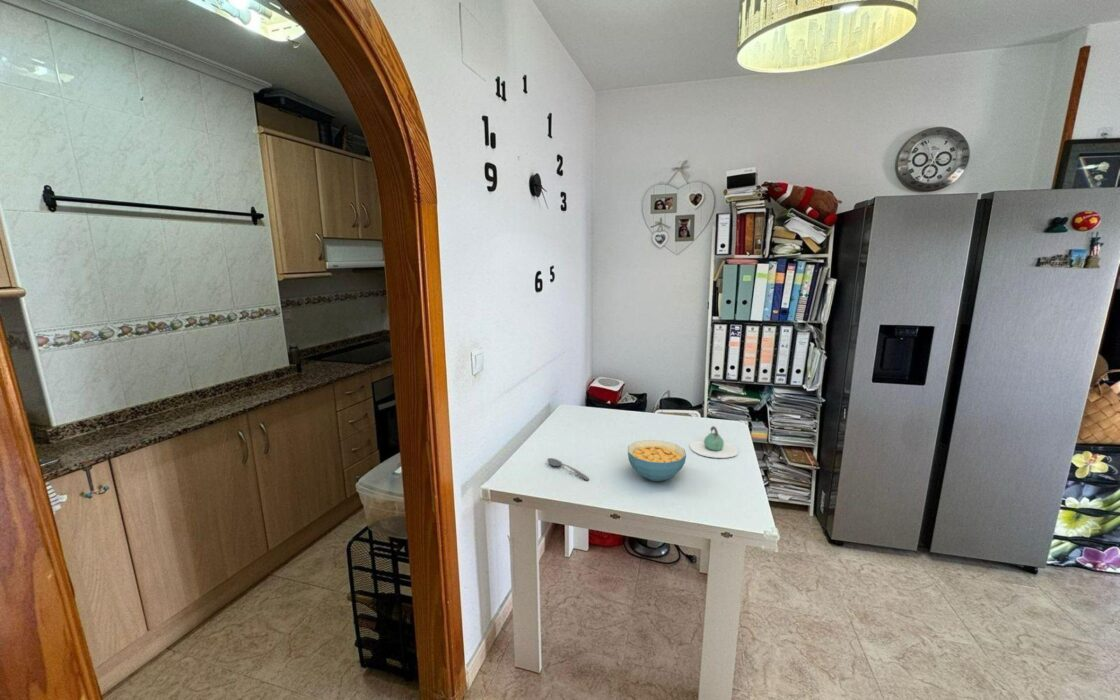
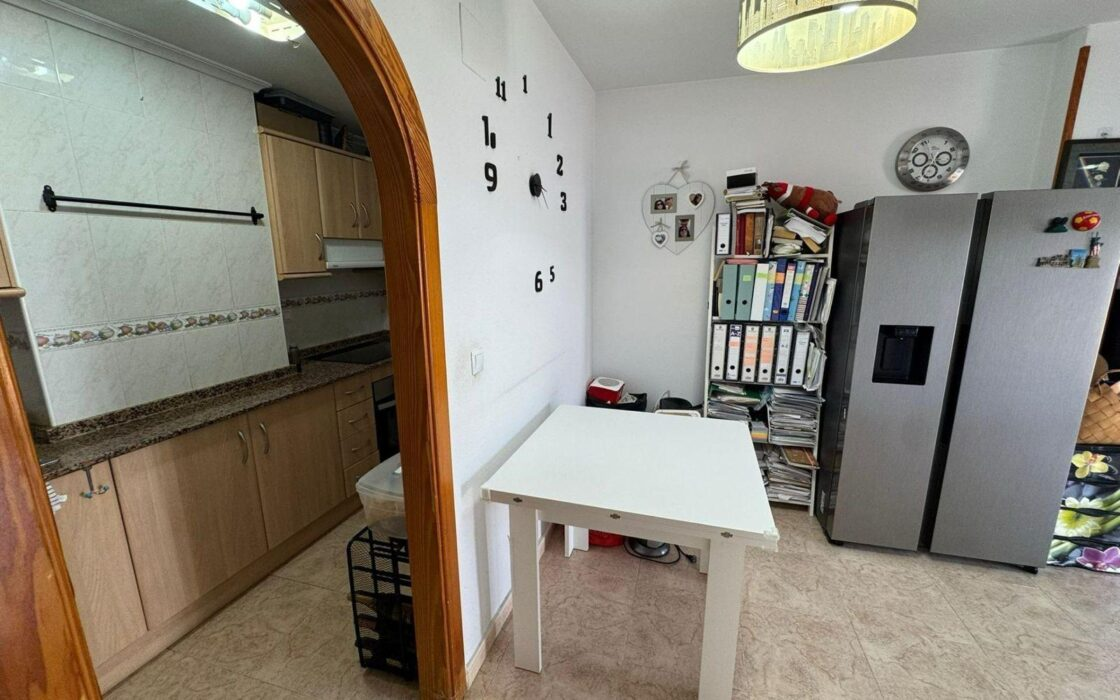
- soupspoon (568, 467)
- cereal bowl (655, 464)
- teapot (714, 437)
